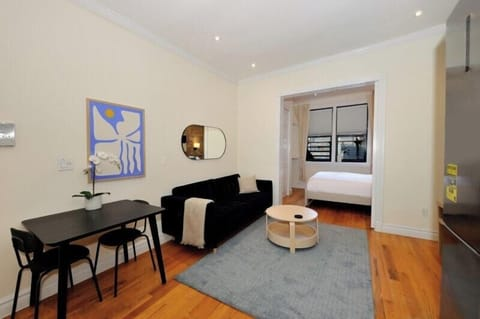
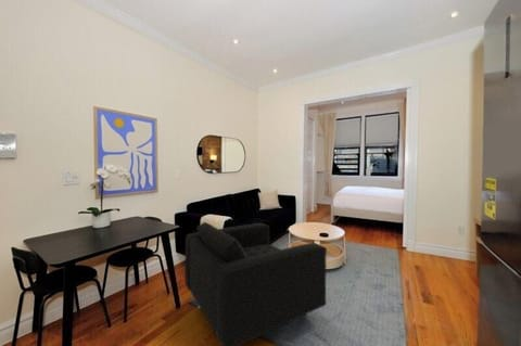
+ armchair (250, 267)
